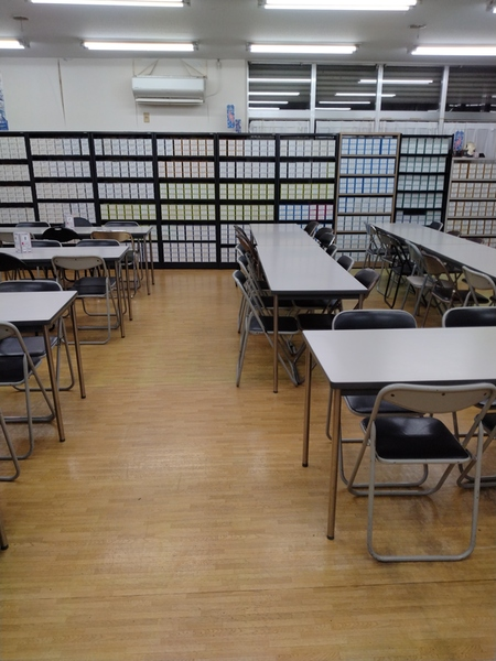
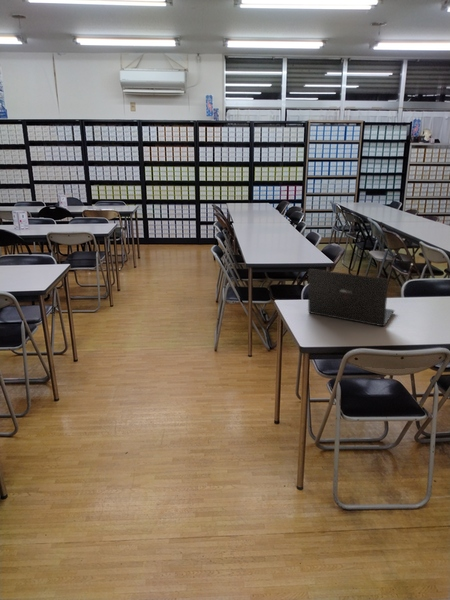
+ laptop (352, 290)
